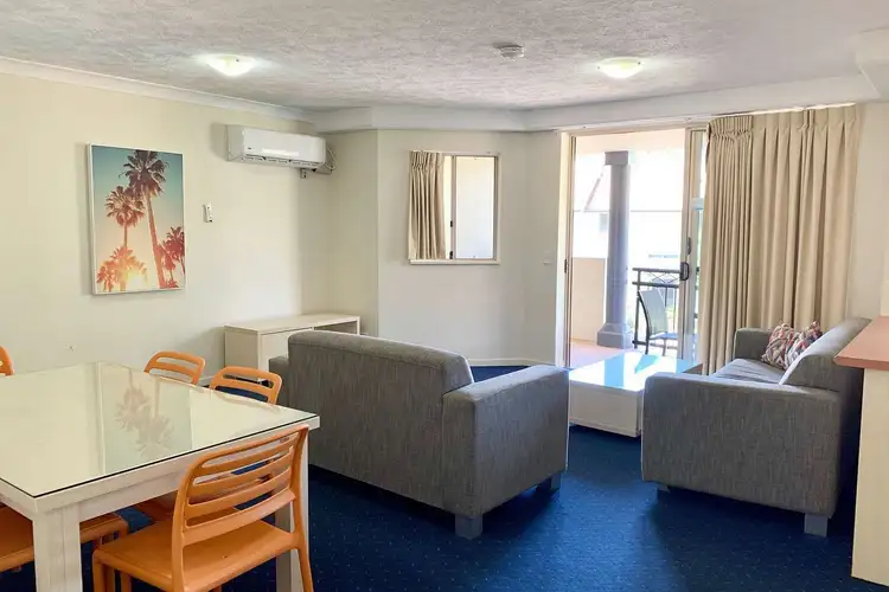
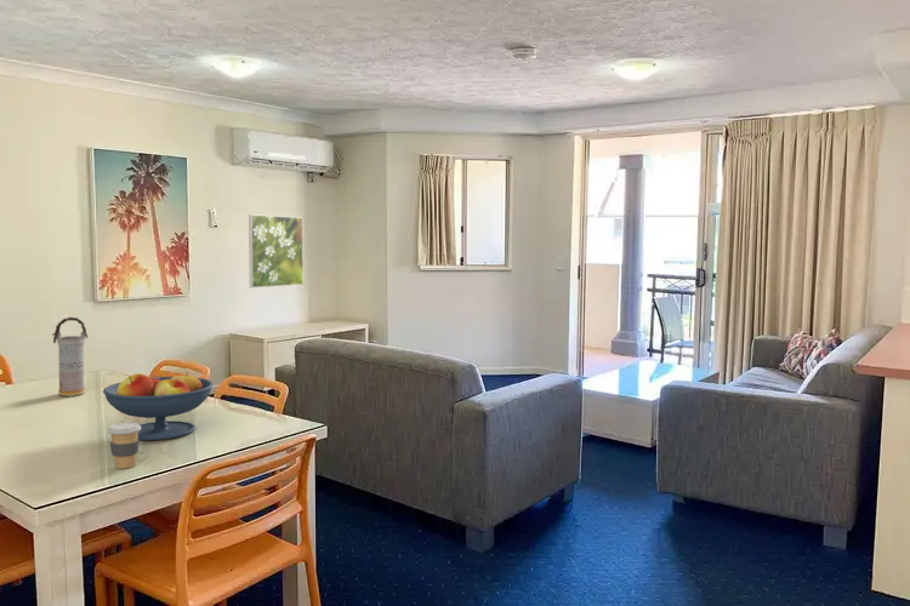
+ fruit bowl (159, 400)
+ coffee cup (125, 445)
+ vase (70, 355)
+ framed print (277, 251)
